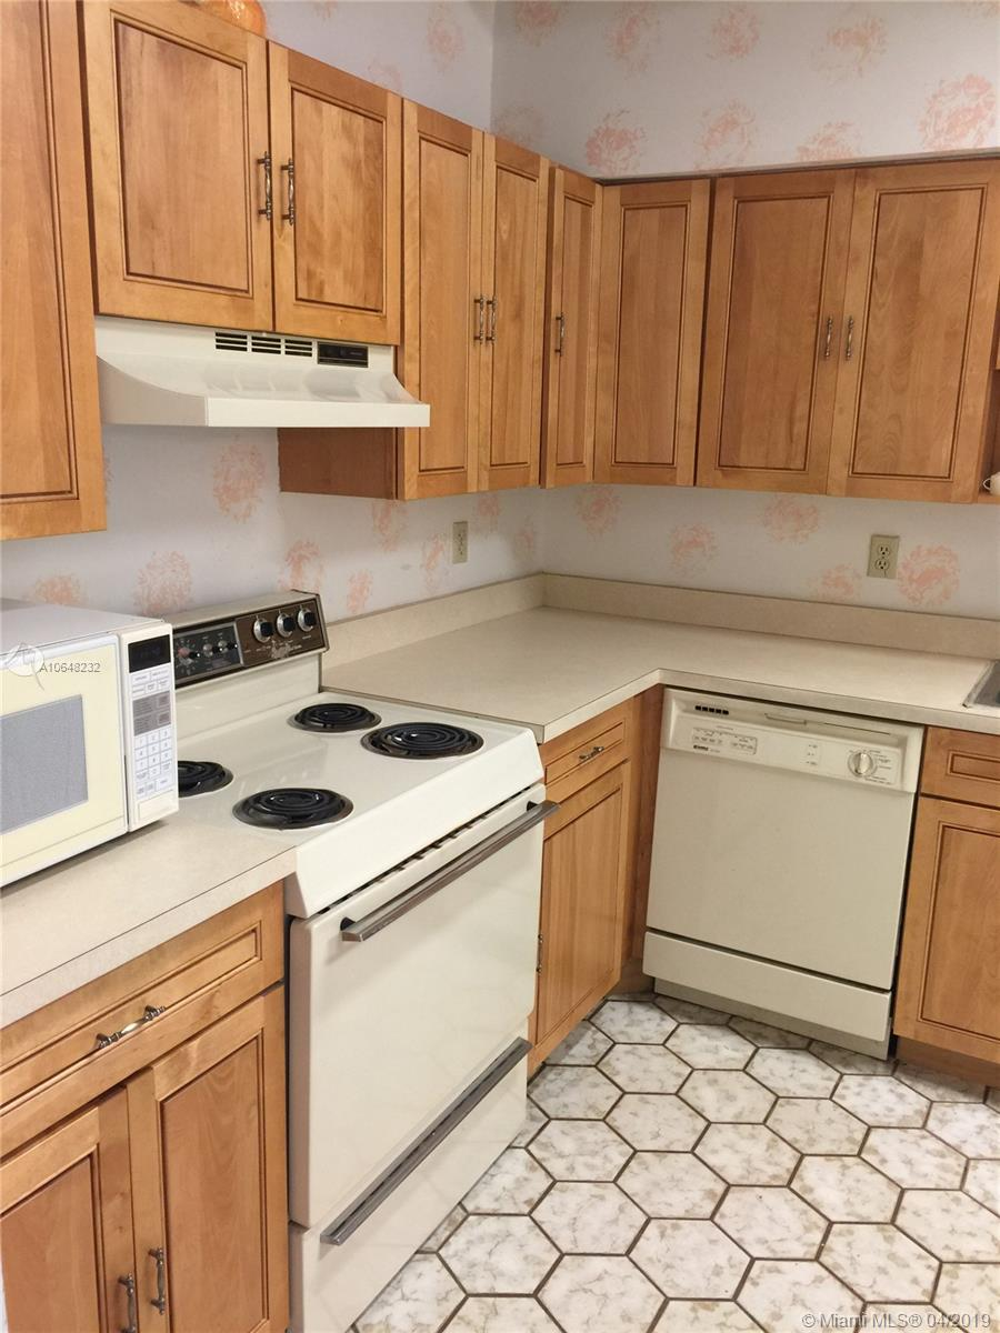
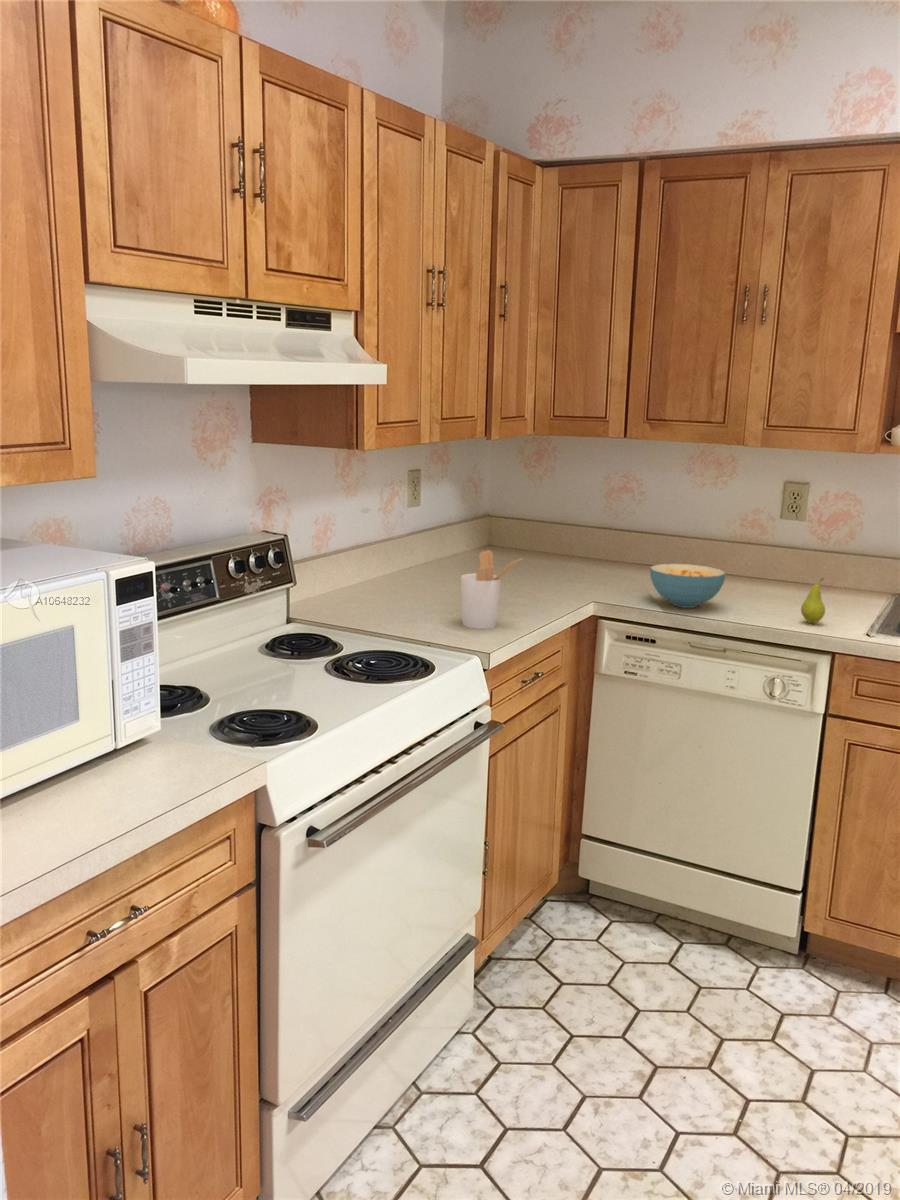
+ utensil holder (490, 590)
+ fruit (814, 599)
+ cereal bowl (686, 587)
